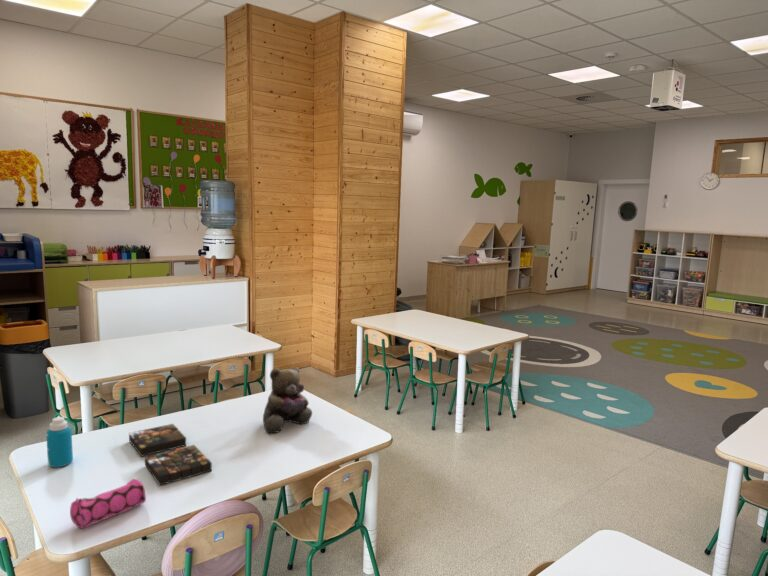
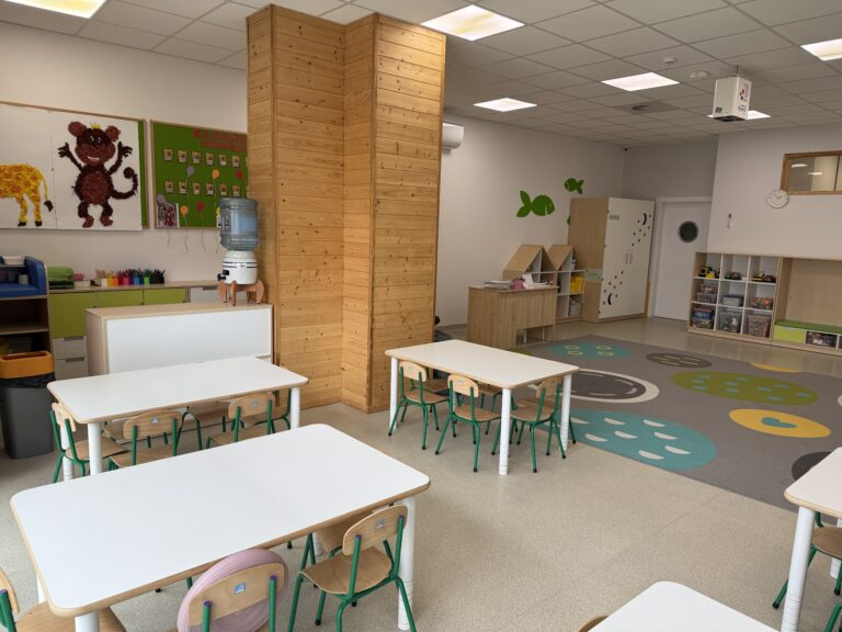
- pencil case (109, 501)
- teddy bear (282, 395)
- board game (167, 451)
- bottle (59, 441)
